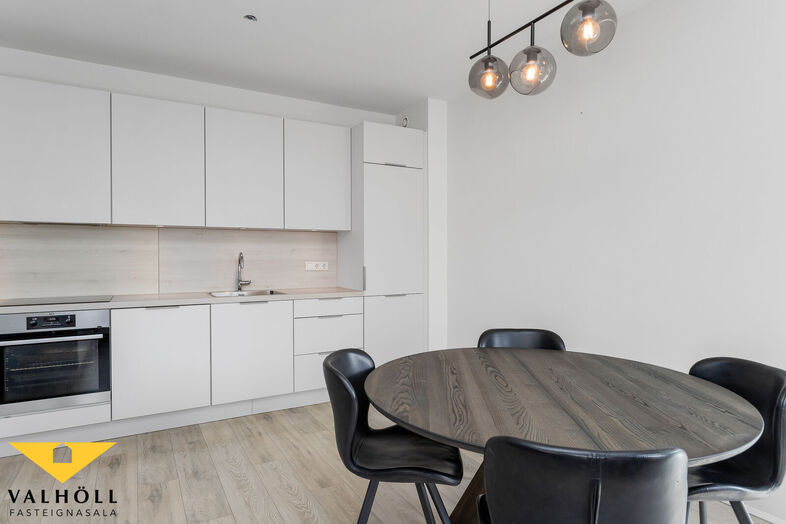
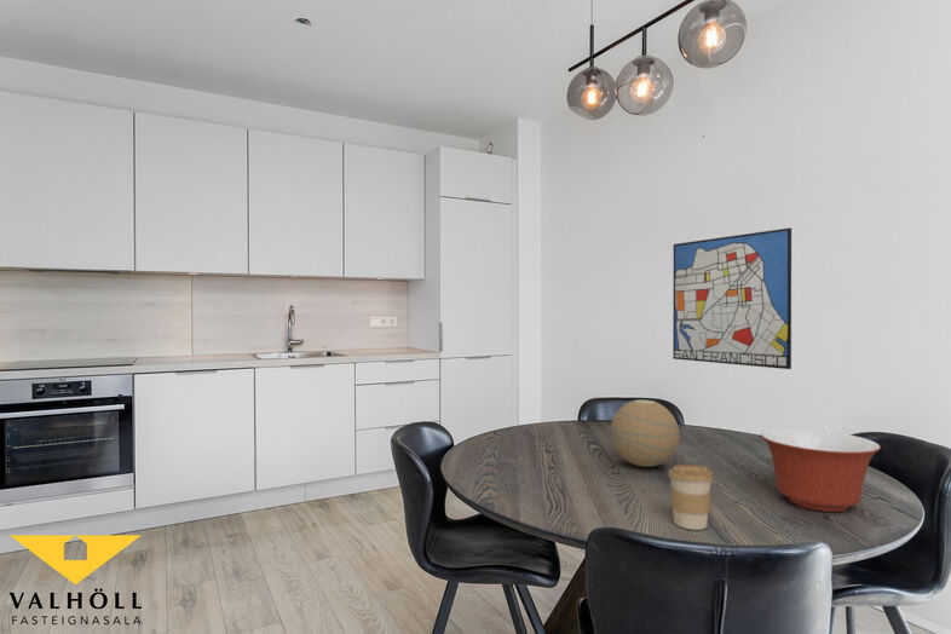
+ decorative orb (644, 433)
+ mixing bowl (817, 471)
+ coffee cup (690, 494)
+ wall art (726, 300)
